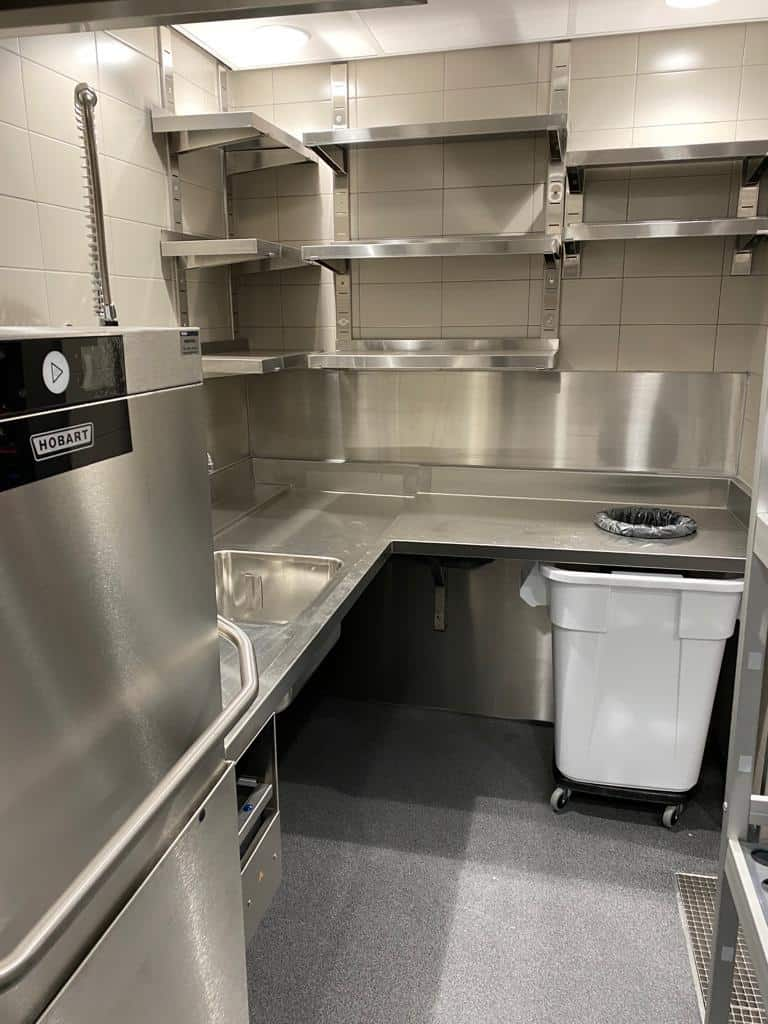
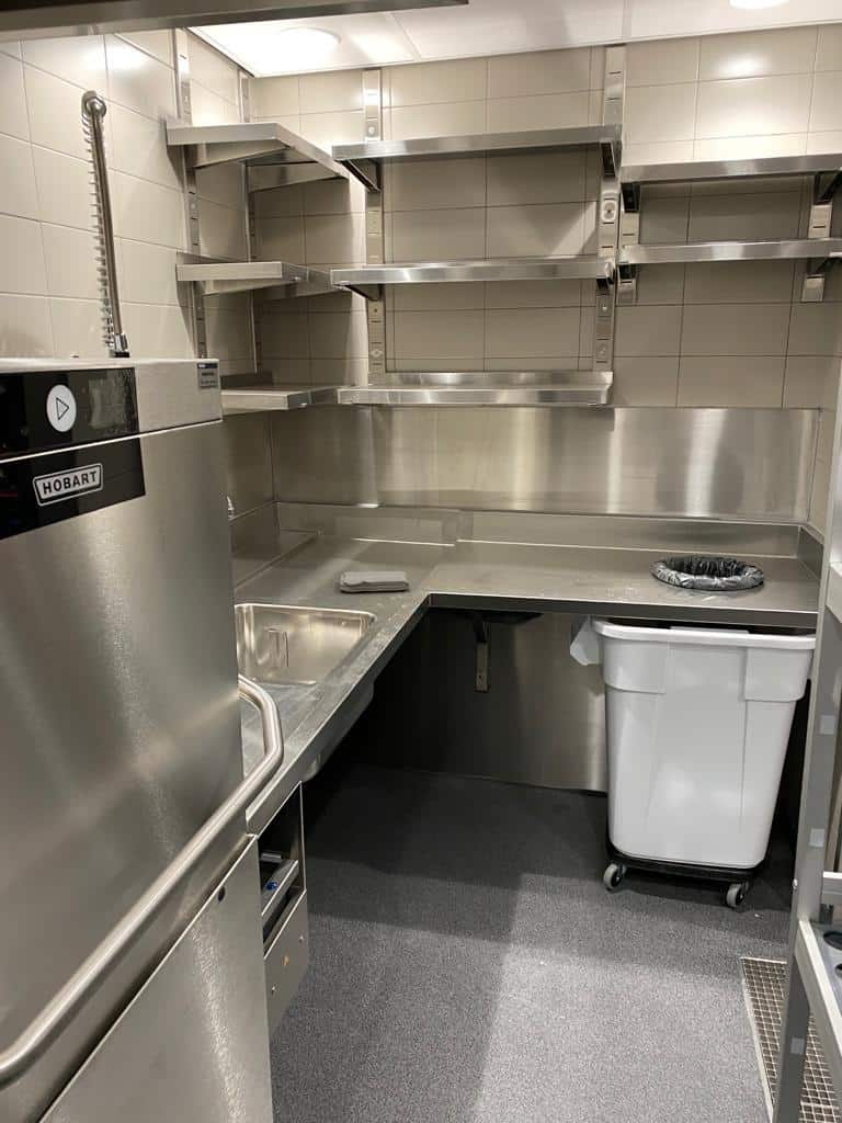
+ washcloth (374, 580)
